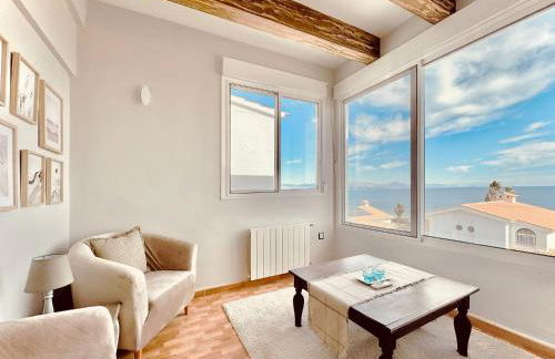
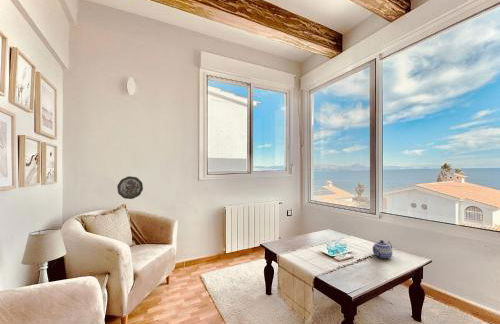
+ decorative plate (130, 187)
+ teapot (382, 248)
